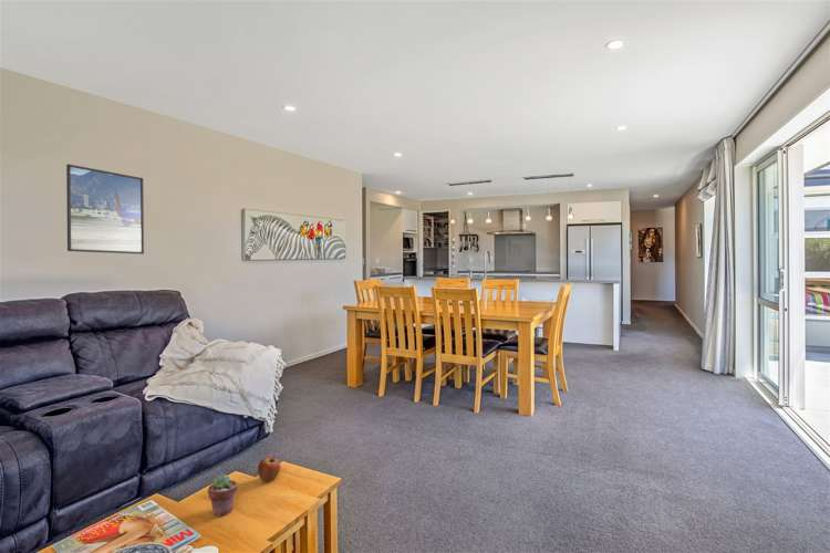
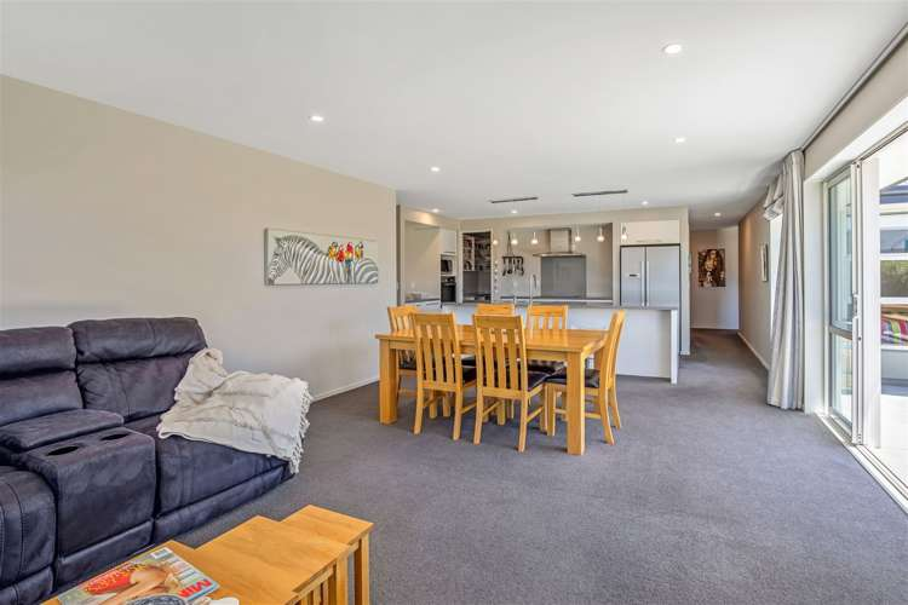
- apple (269, 468)
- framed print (107, 211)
- potted succulent (222, 492)
